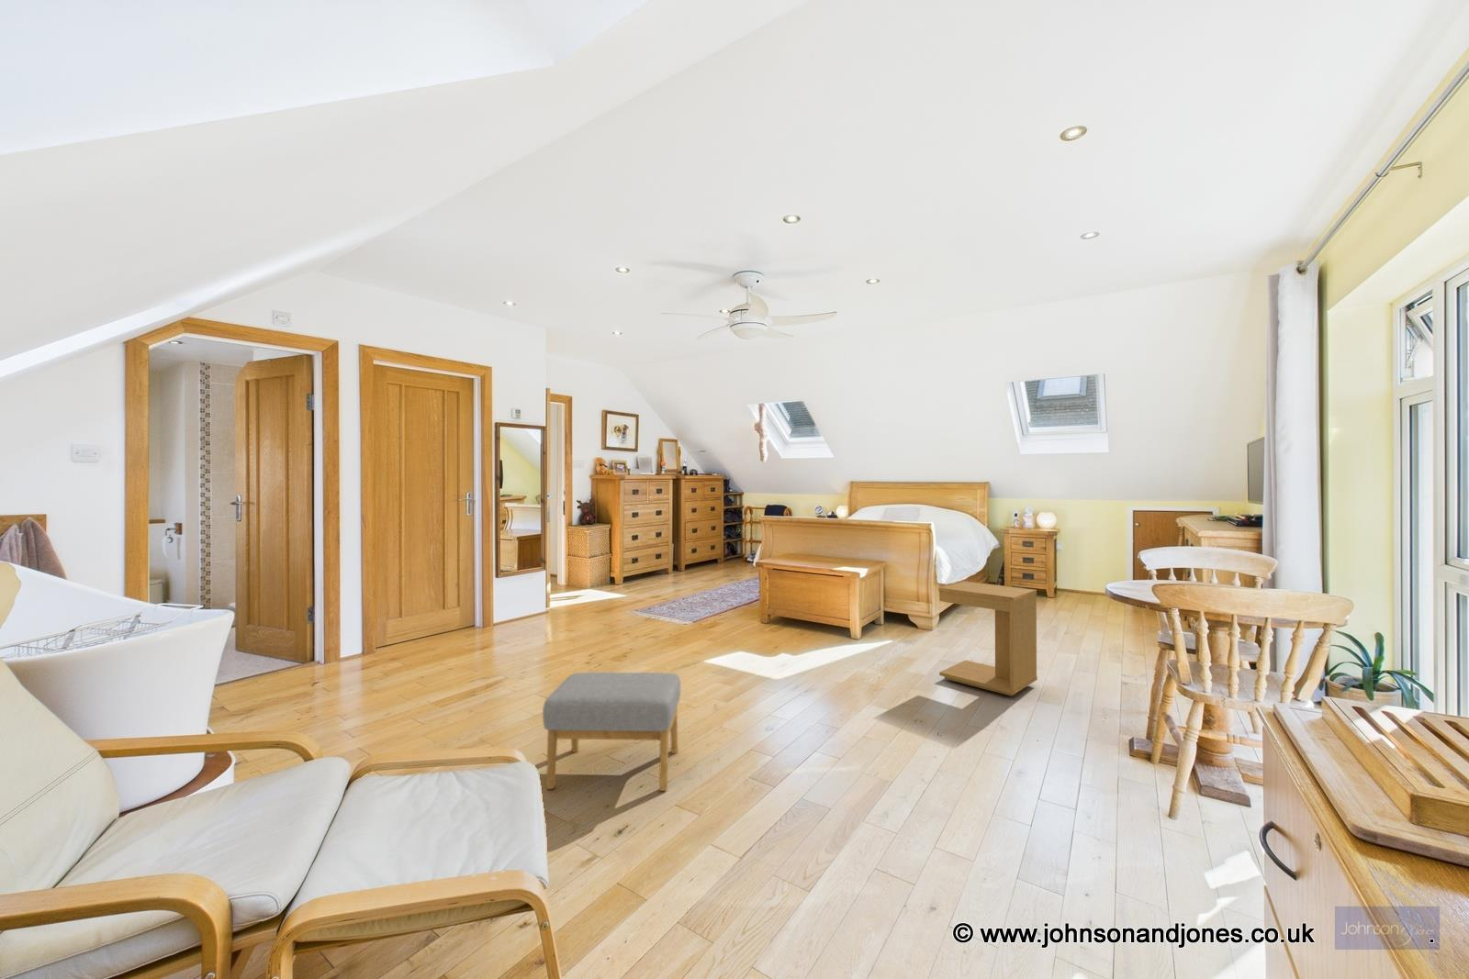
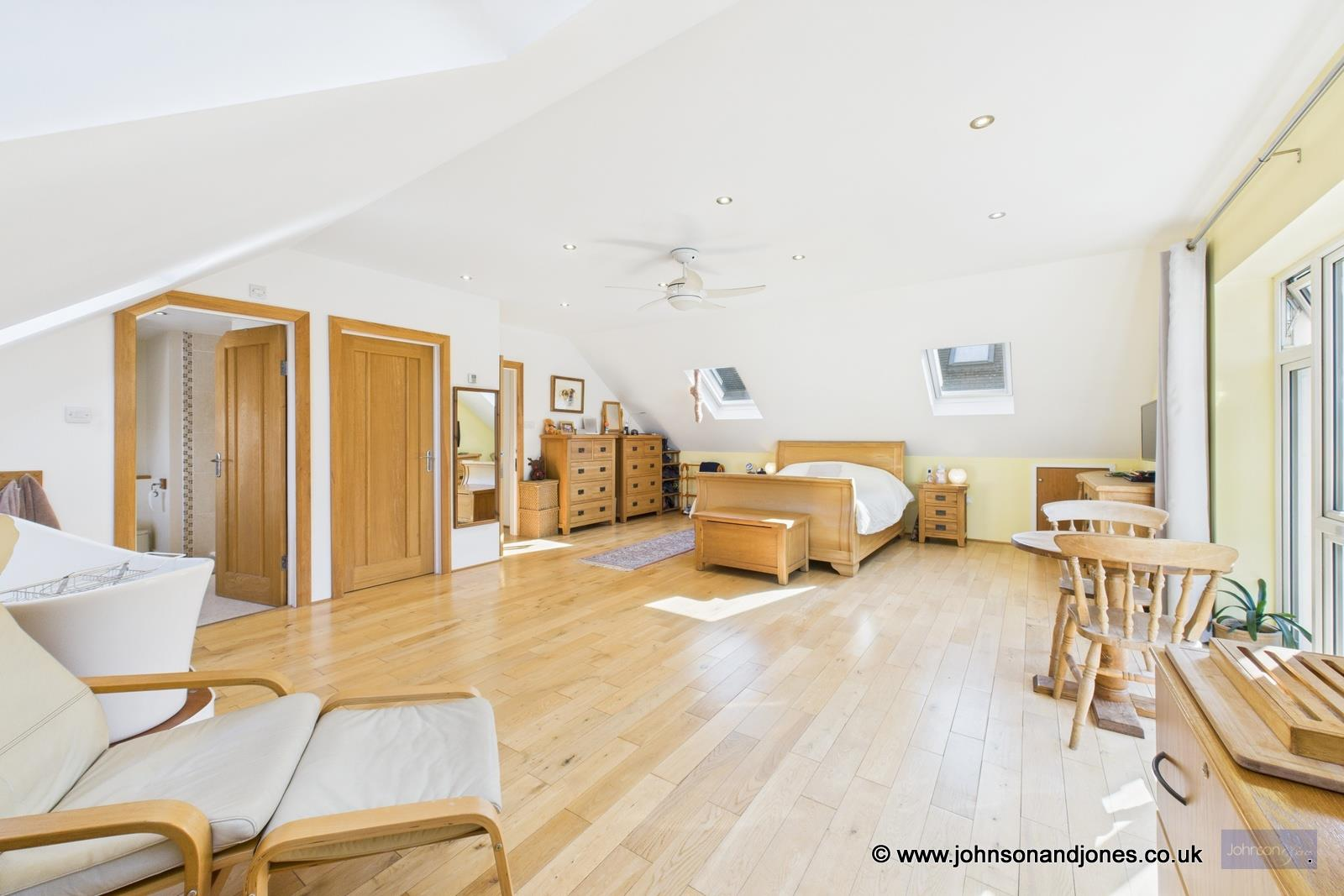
- side table (996, 635)
- footstool (616, 724)
